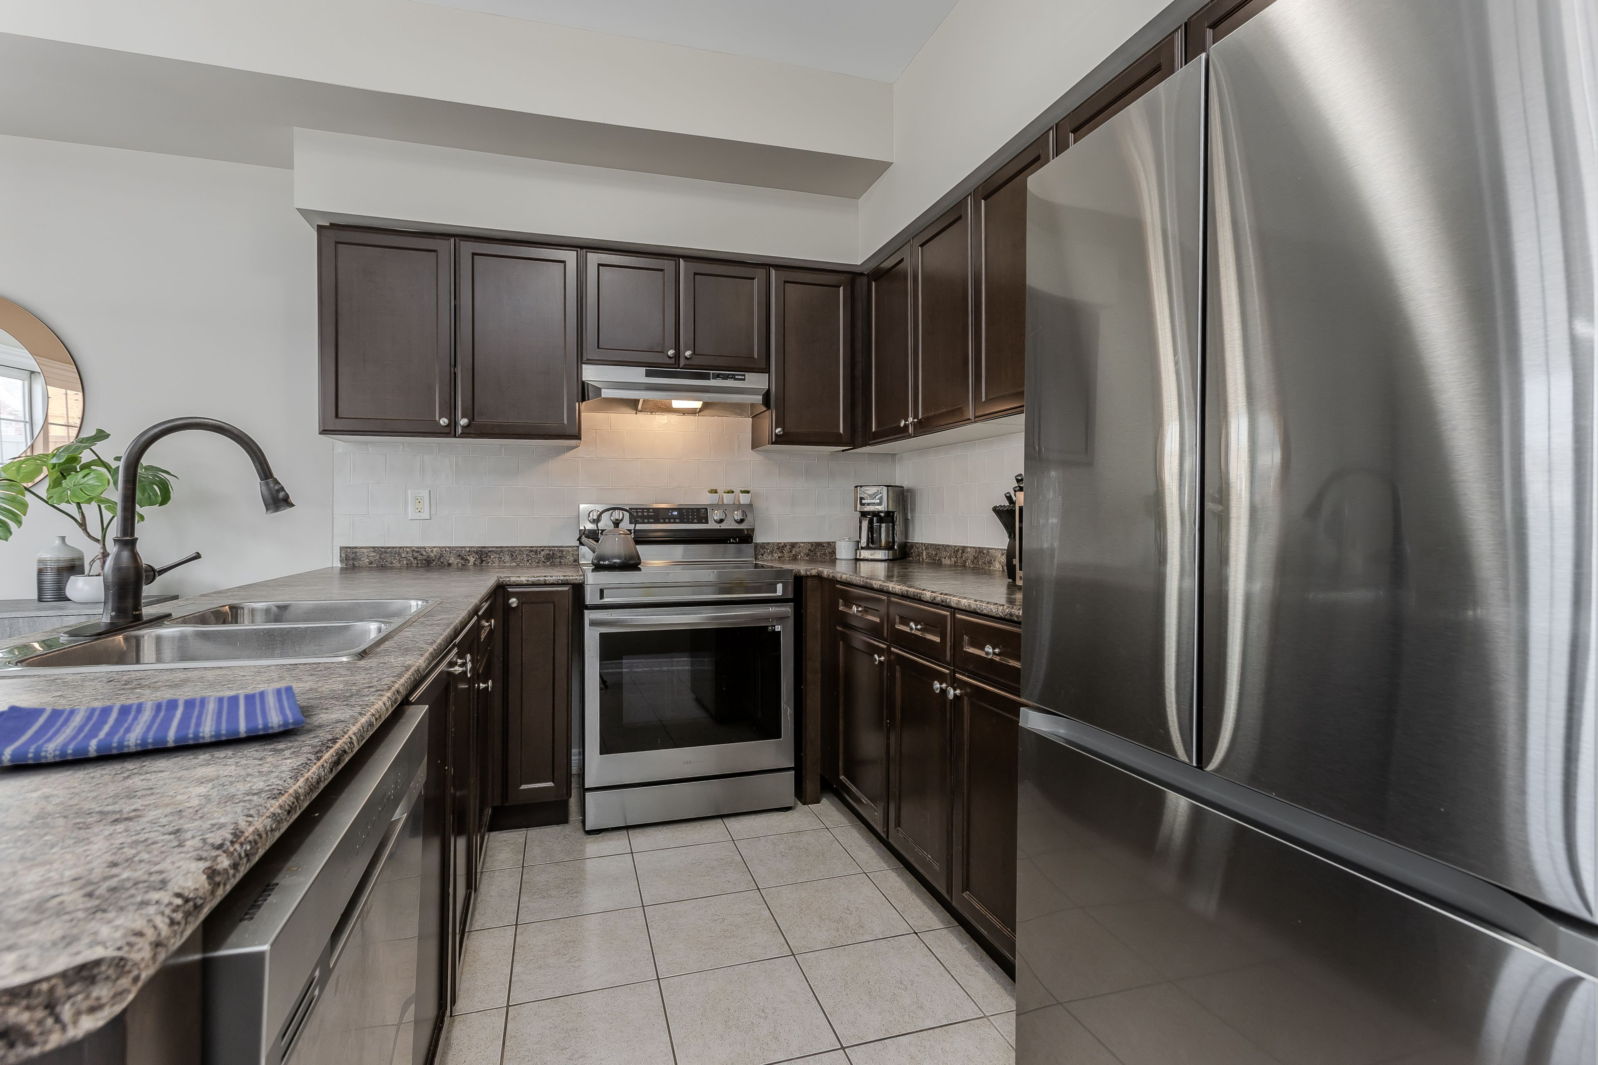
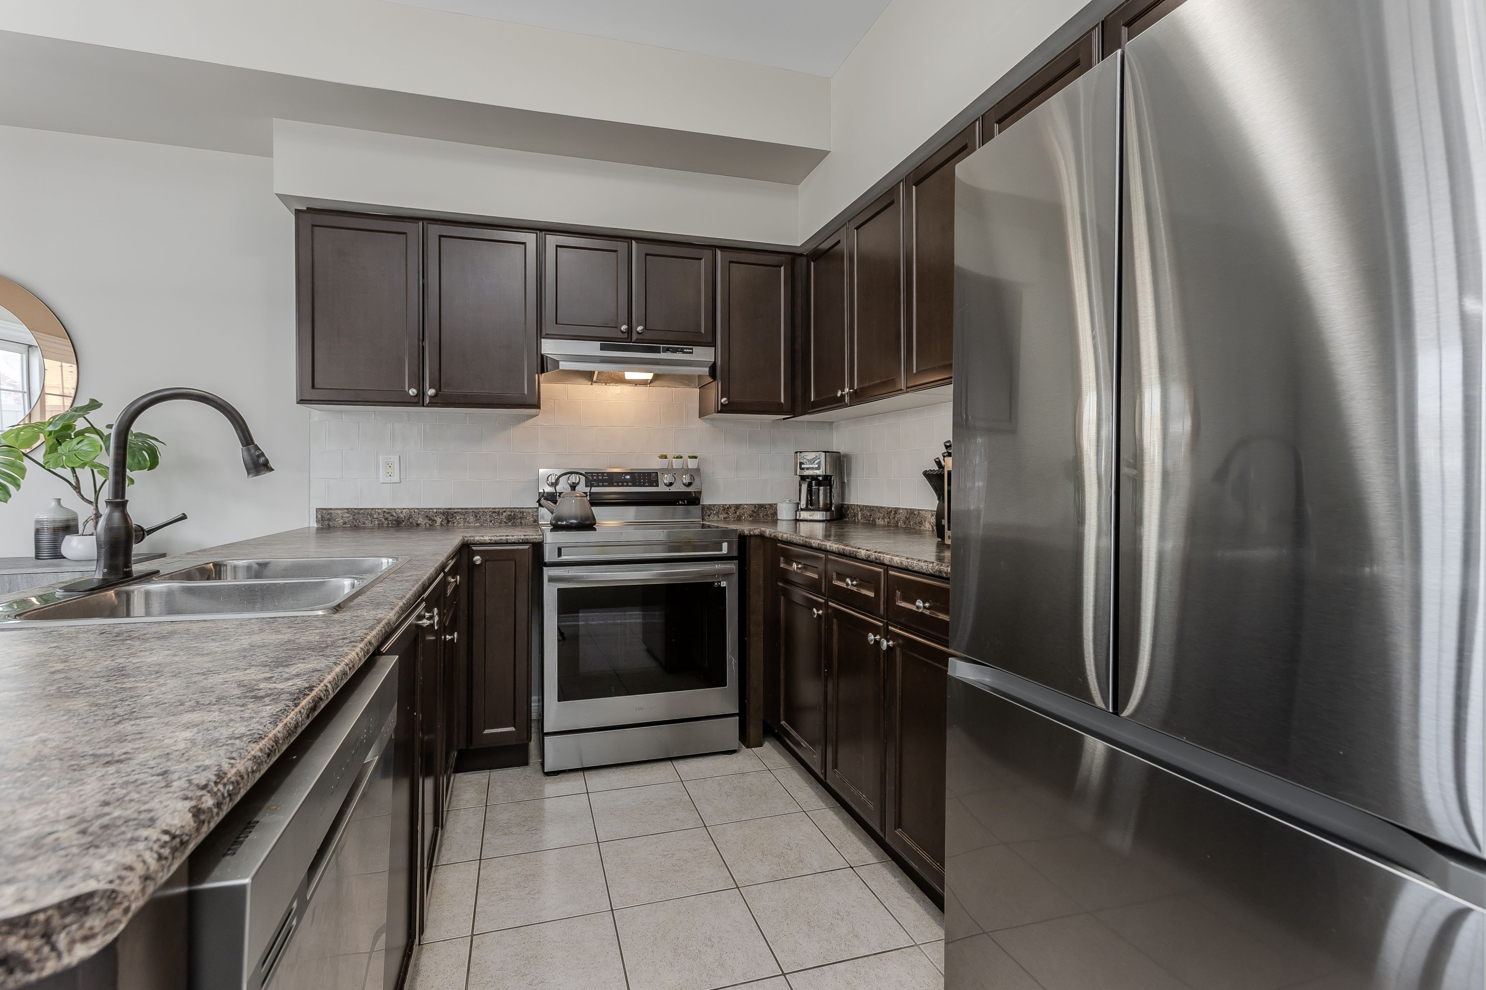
- dish towel (152, 719)
